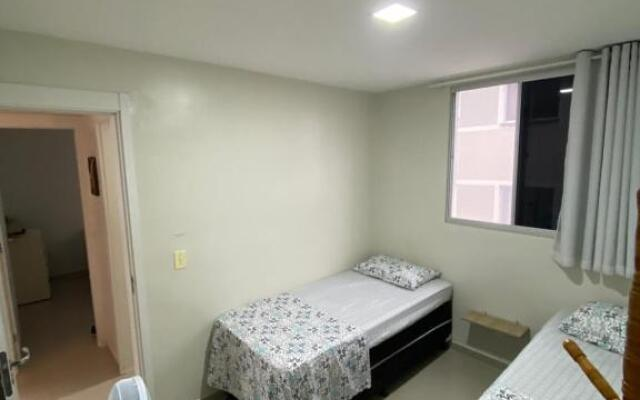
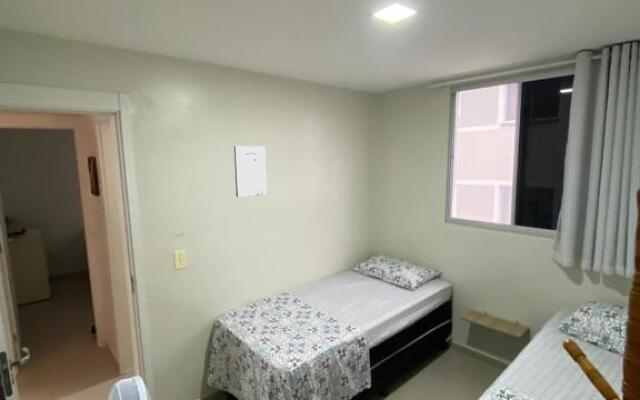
+ wall art (250, 171)
